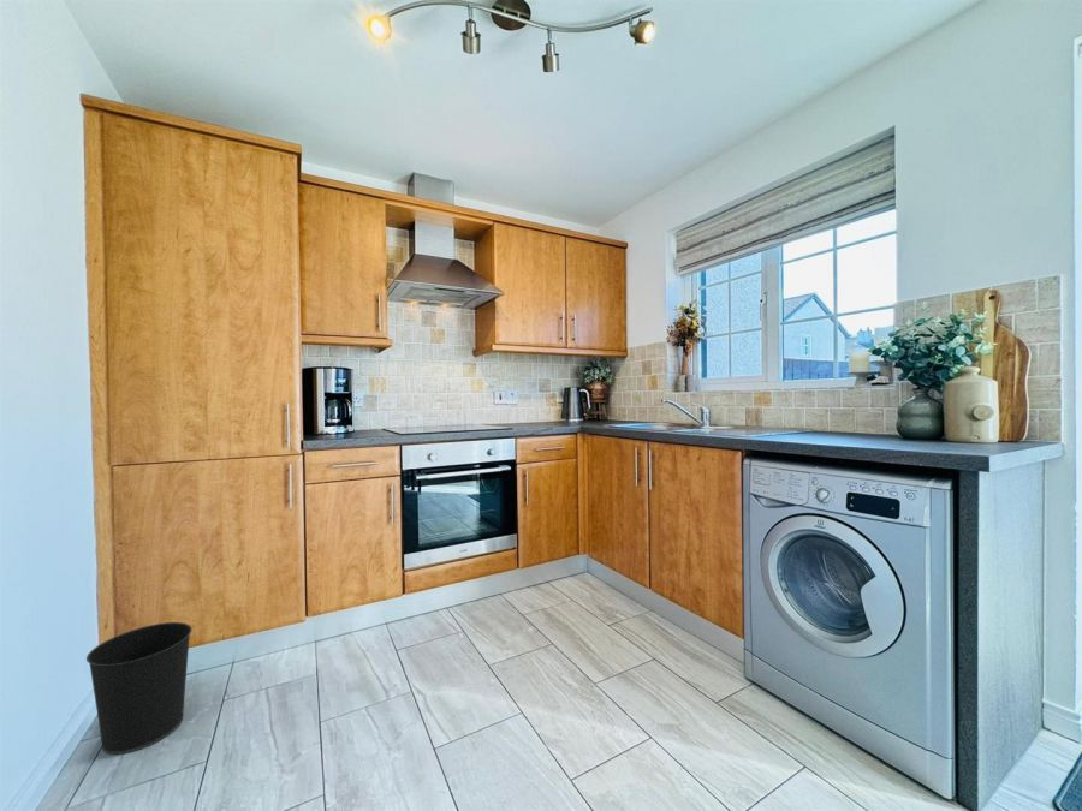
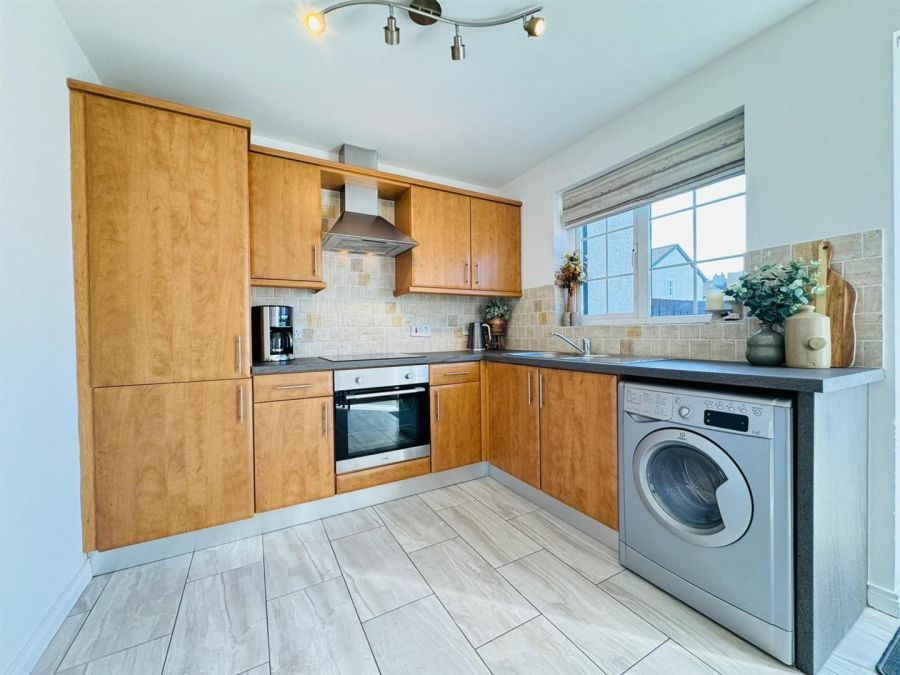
- wastebasket (143, 686)
